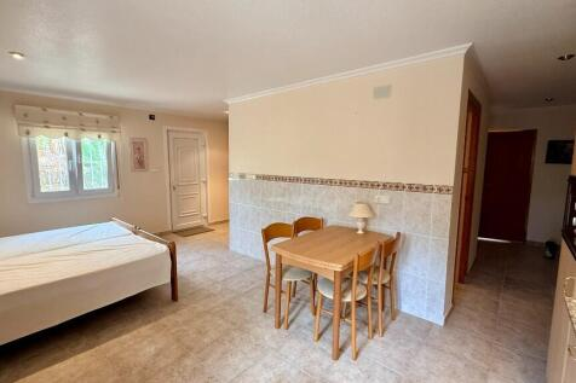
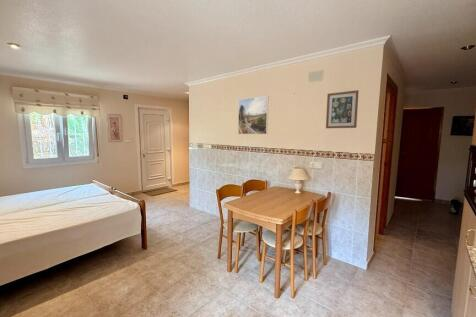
+ wall art (341, 110)
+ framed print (252, 116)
